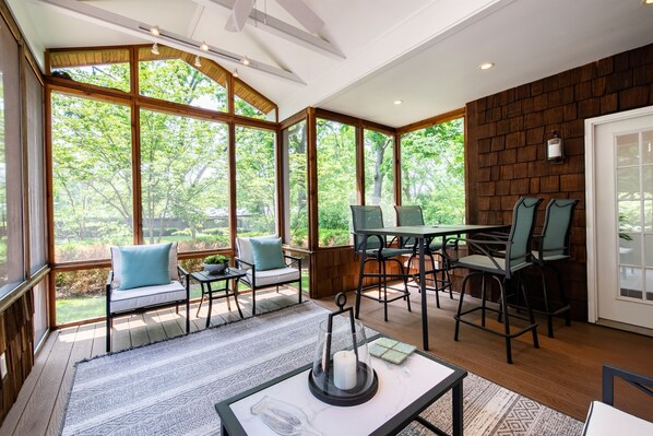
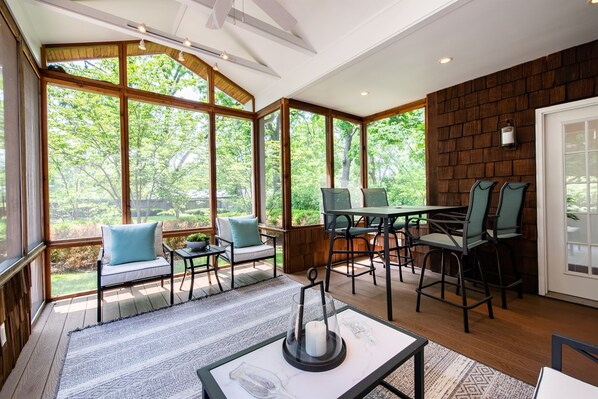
- drink coaster (390, 349)
